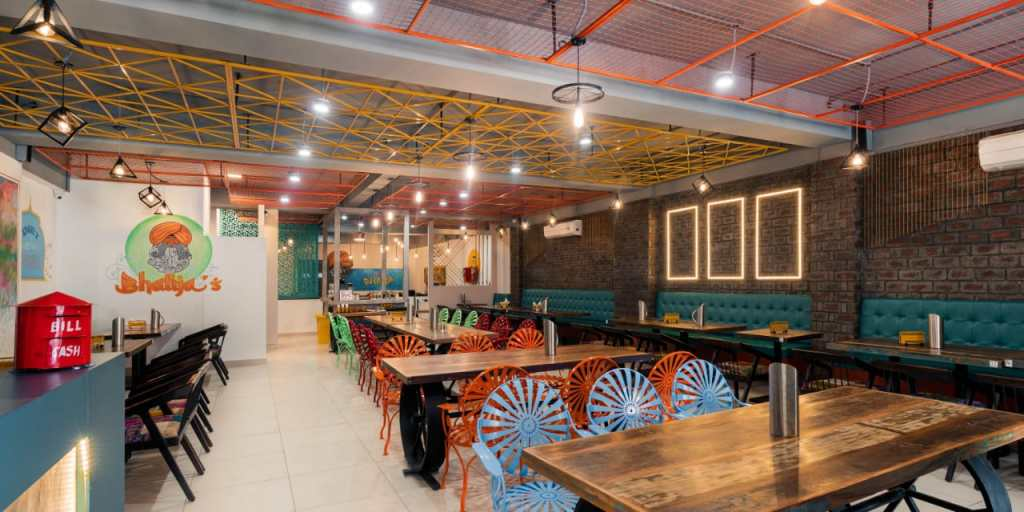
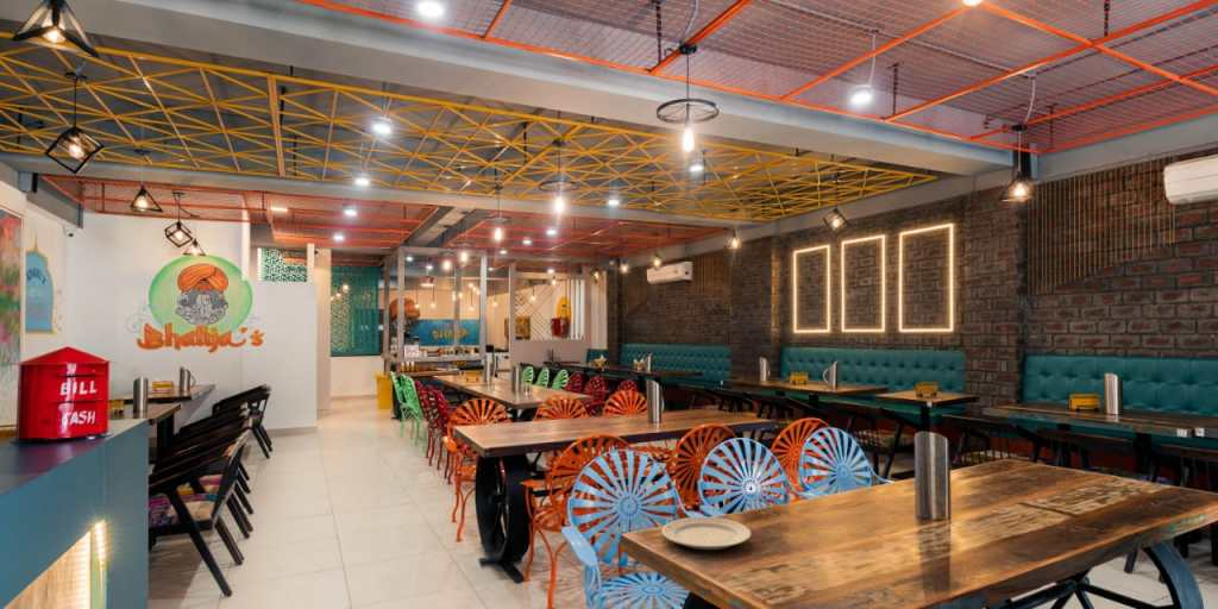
+ chinaware (705, 534)
